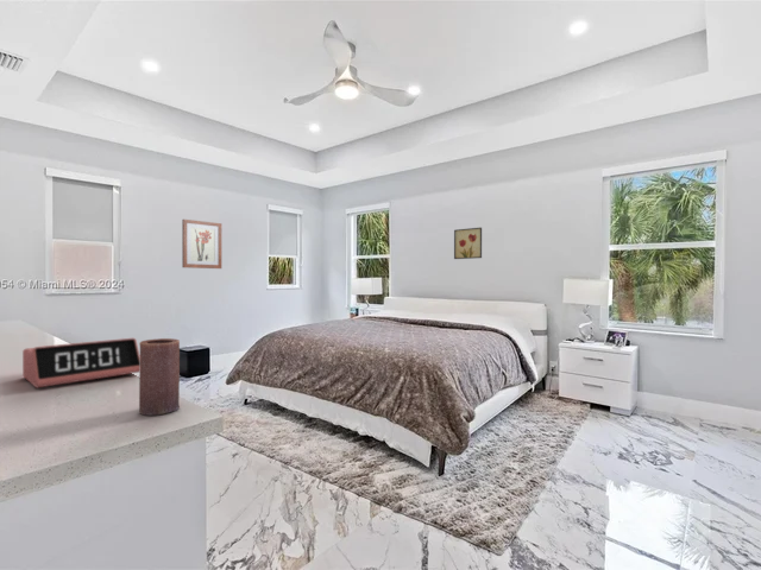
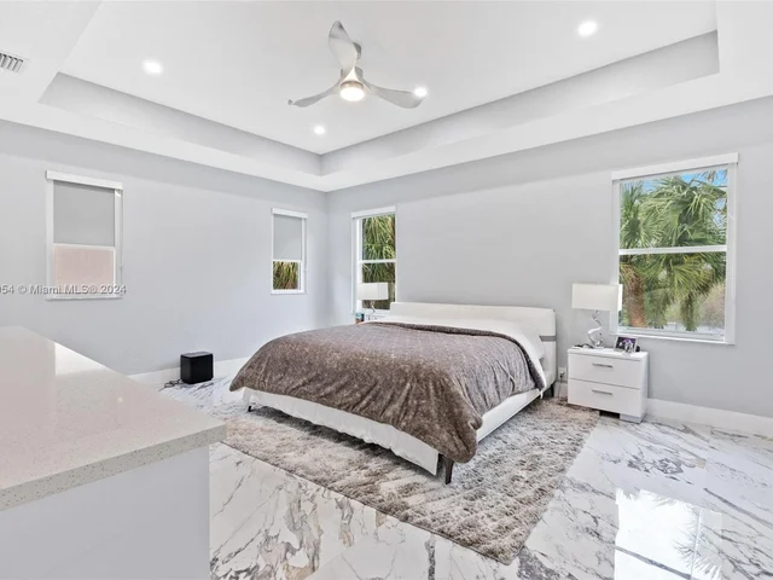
- alarm clock (83, 357)
- wall art (467, 243)
- candle (159, 374)
- wall art (202, 245)
